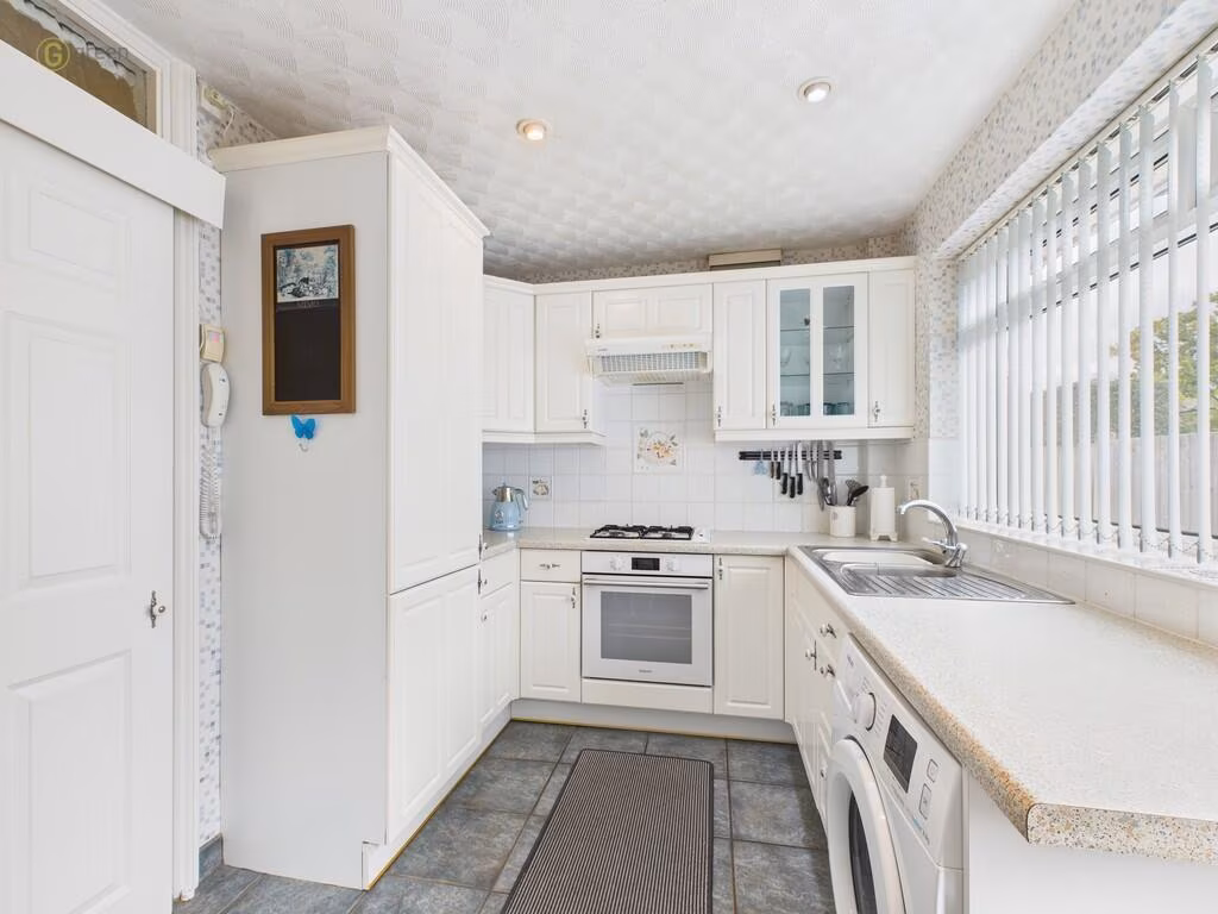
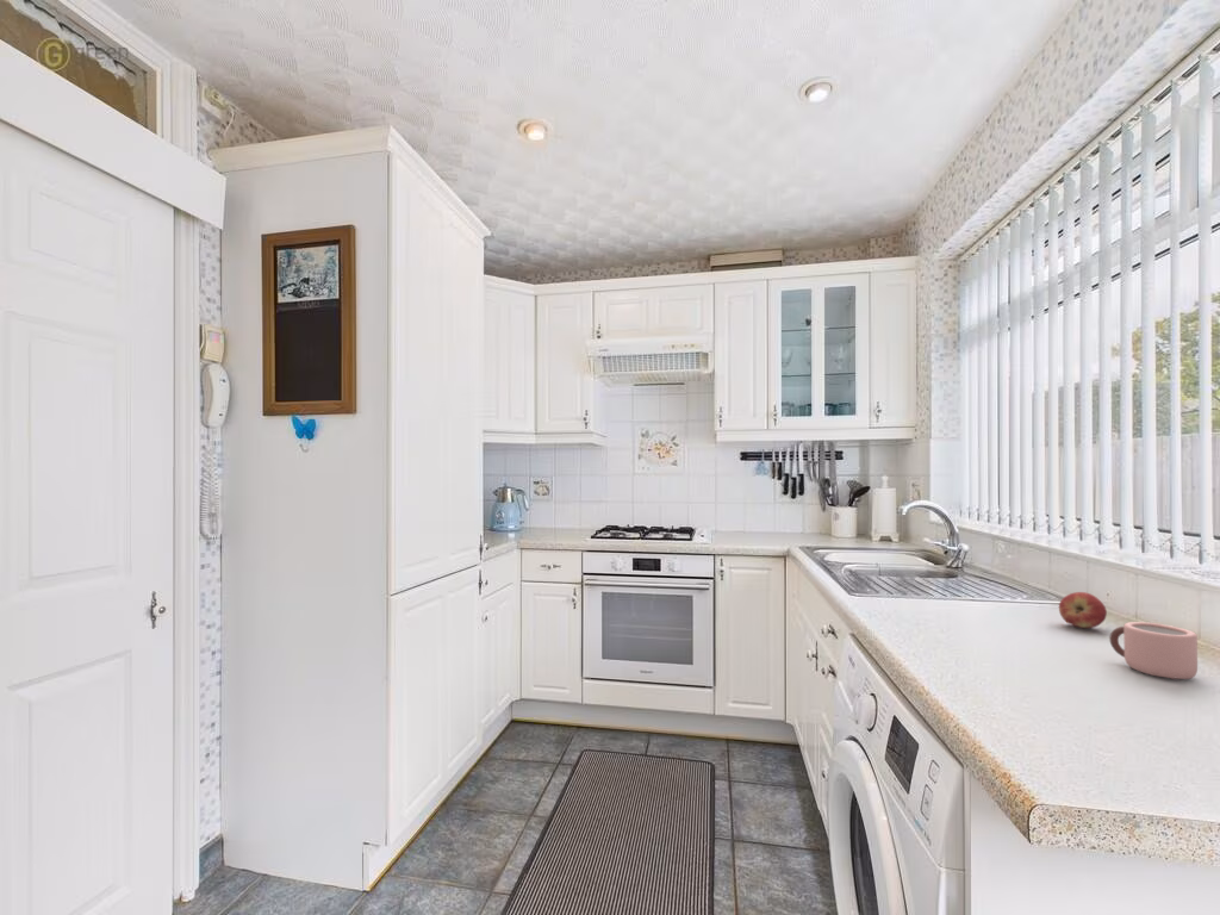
+ apple (1082, 609)
+ mug (1150, 647)
